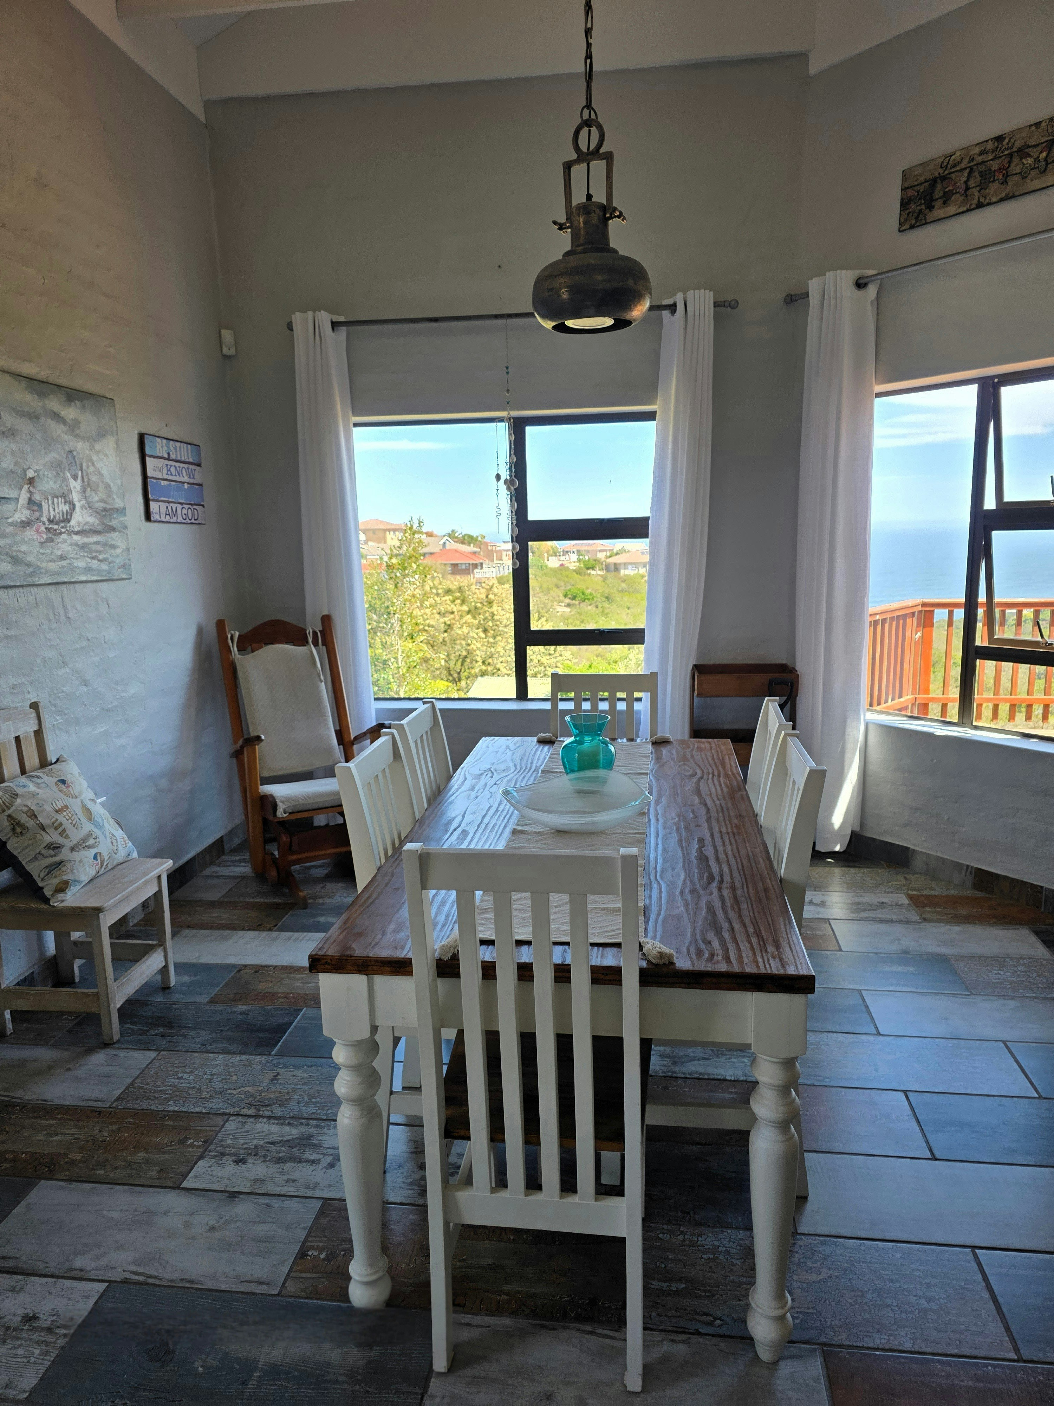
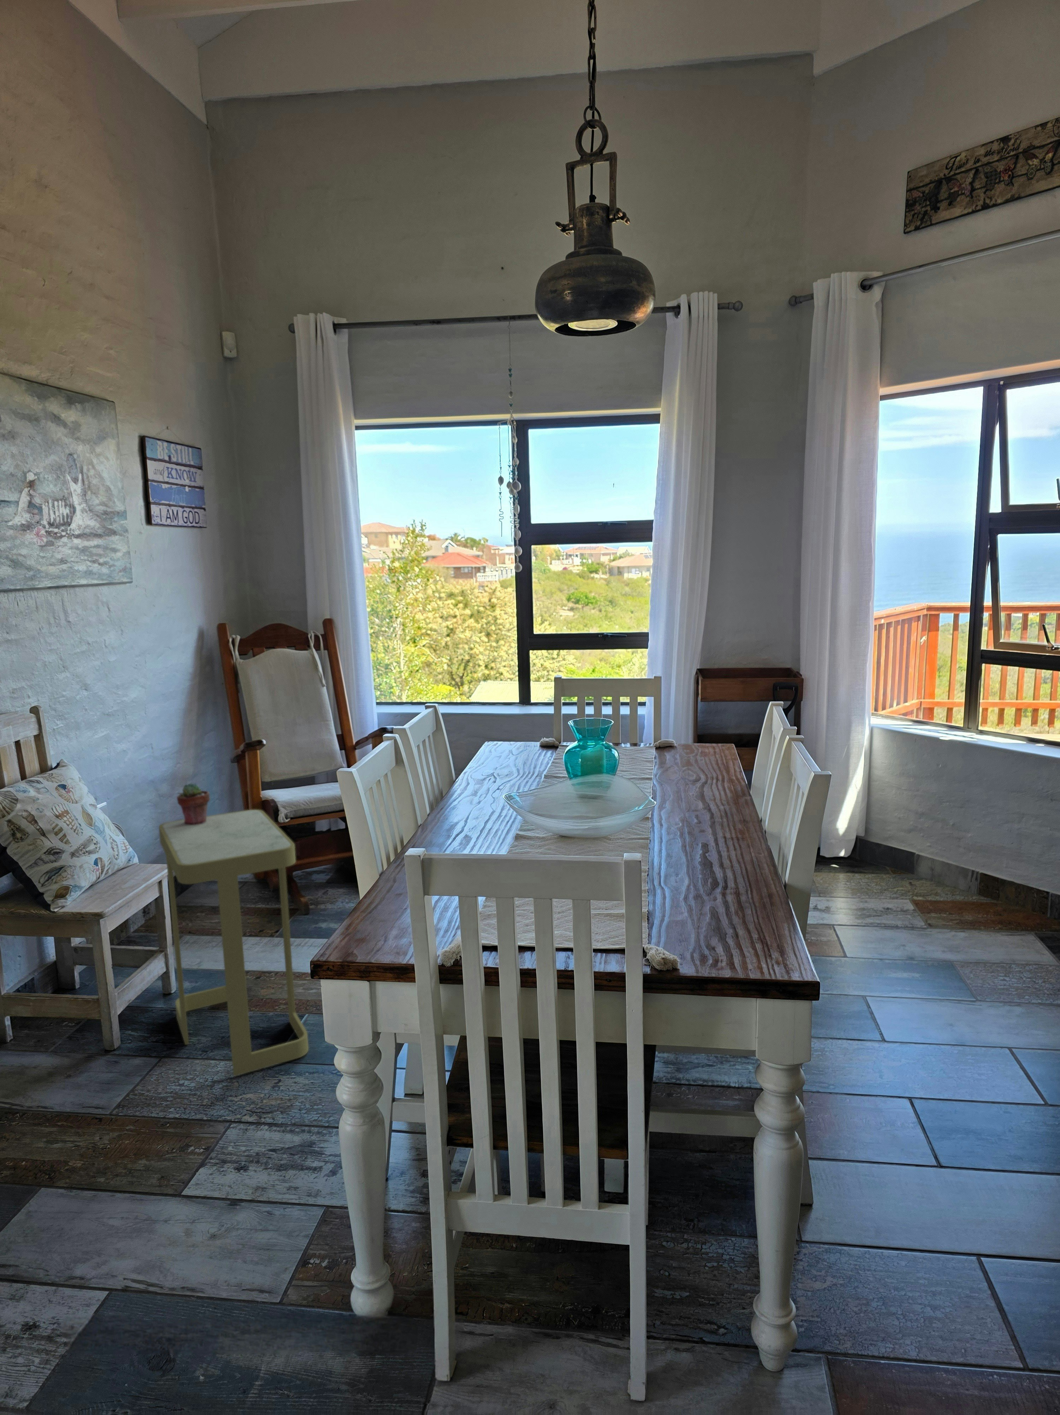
+ potted succulent (194, 801)
+ side table (232, 935)
